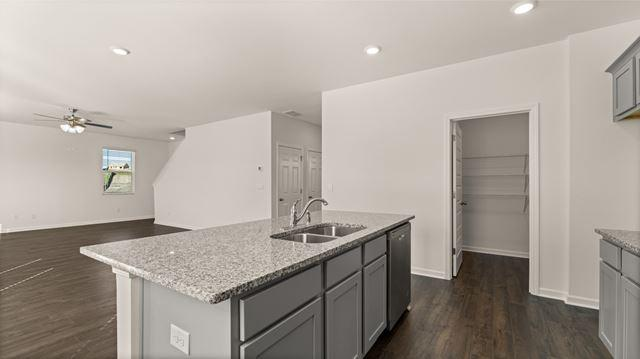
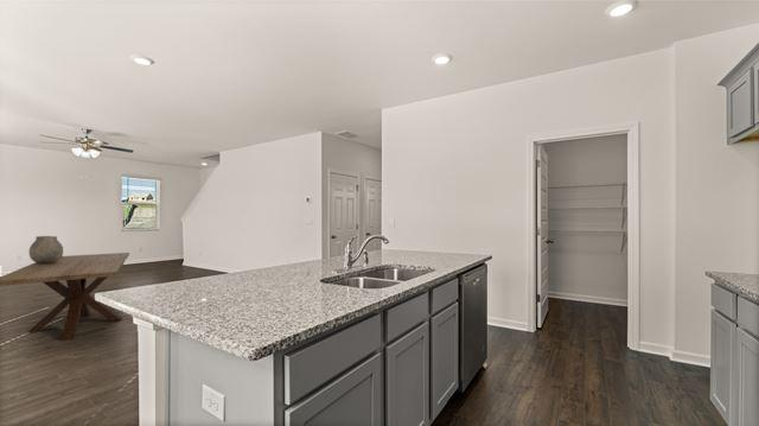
+ dining table (77, 293)
+ ceramic pot (47, 249)
